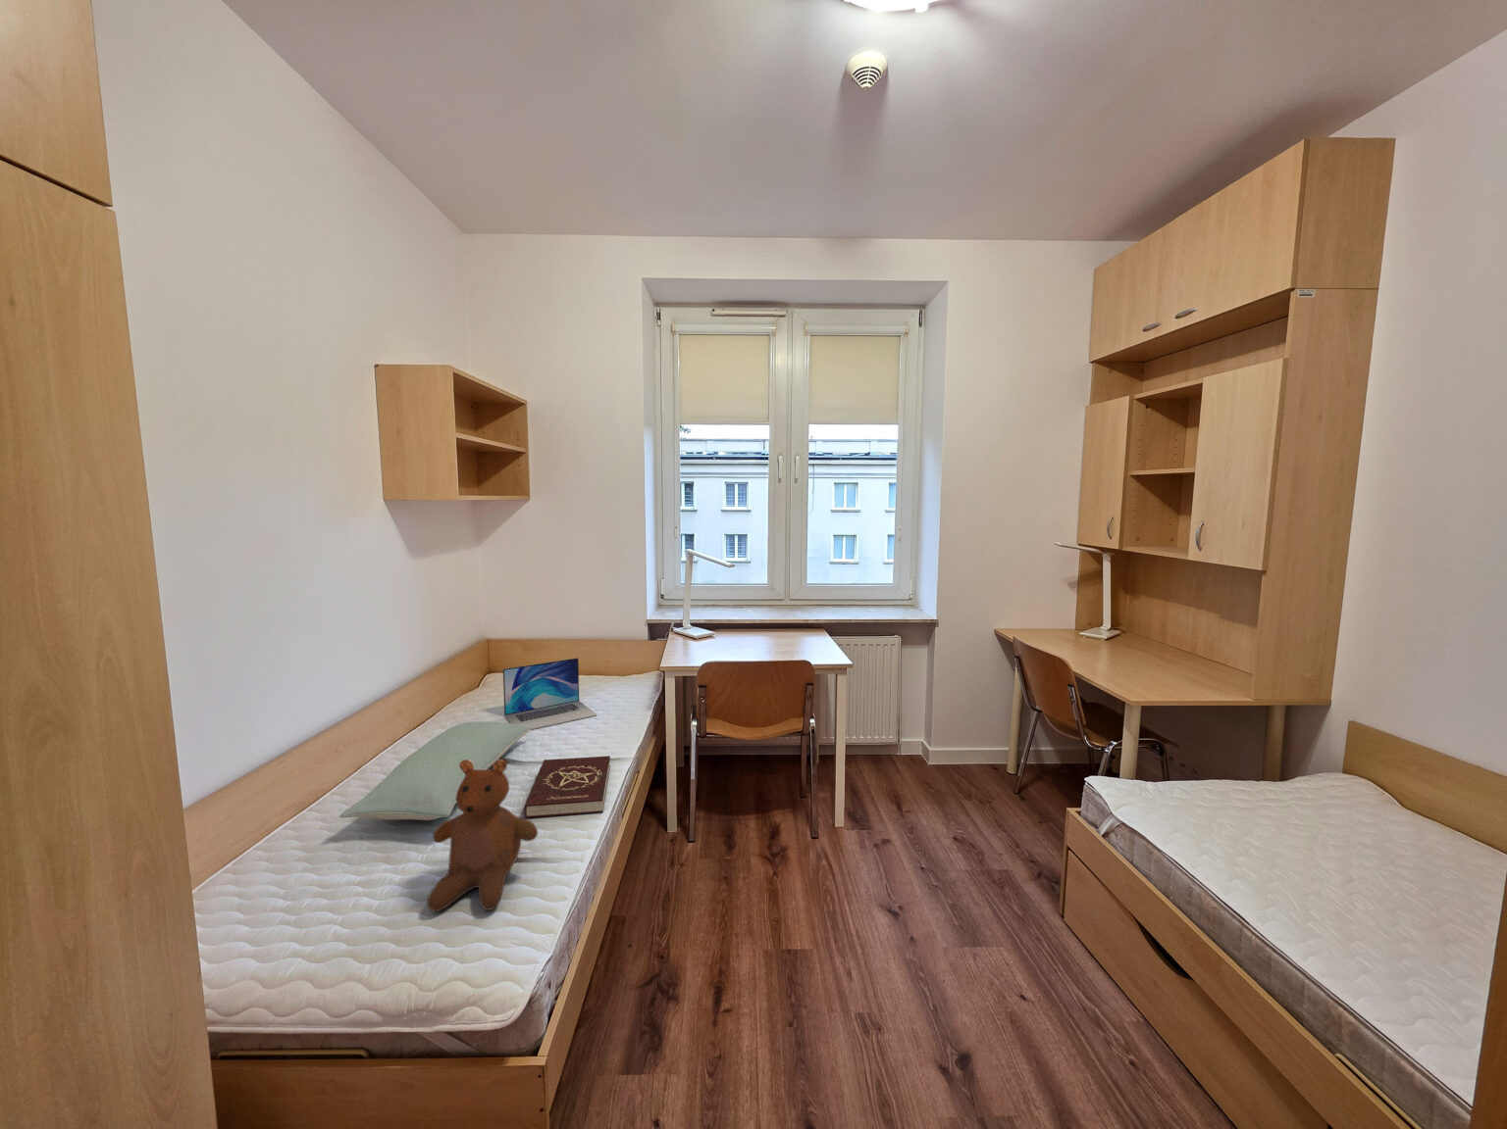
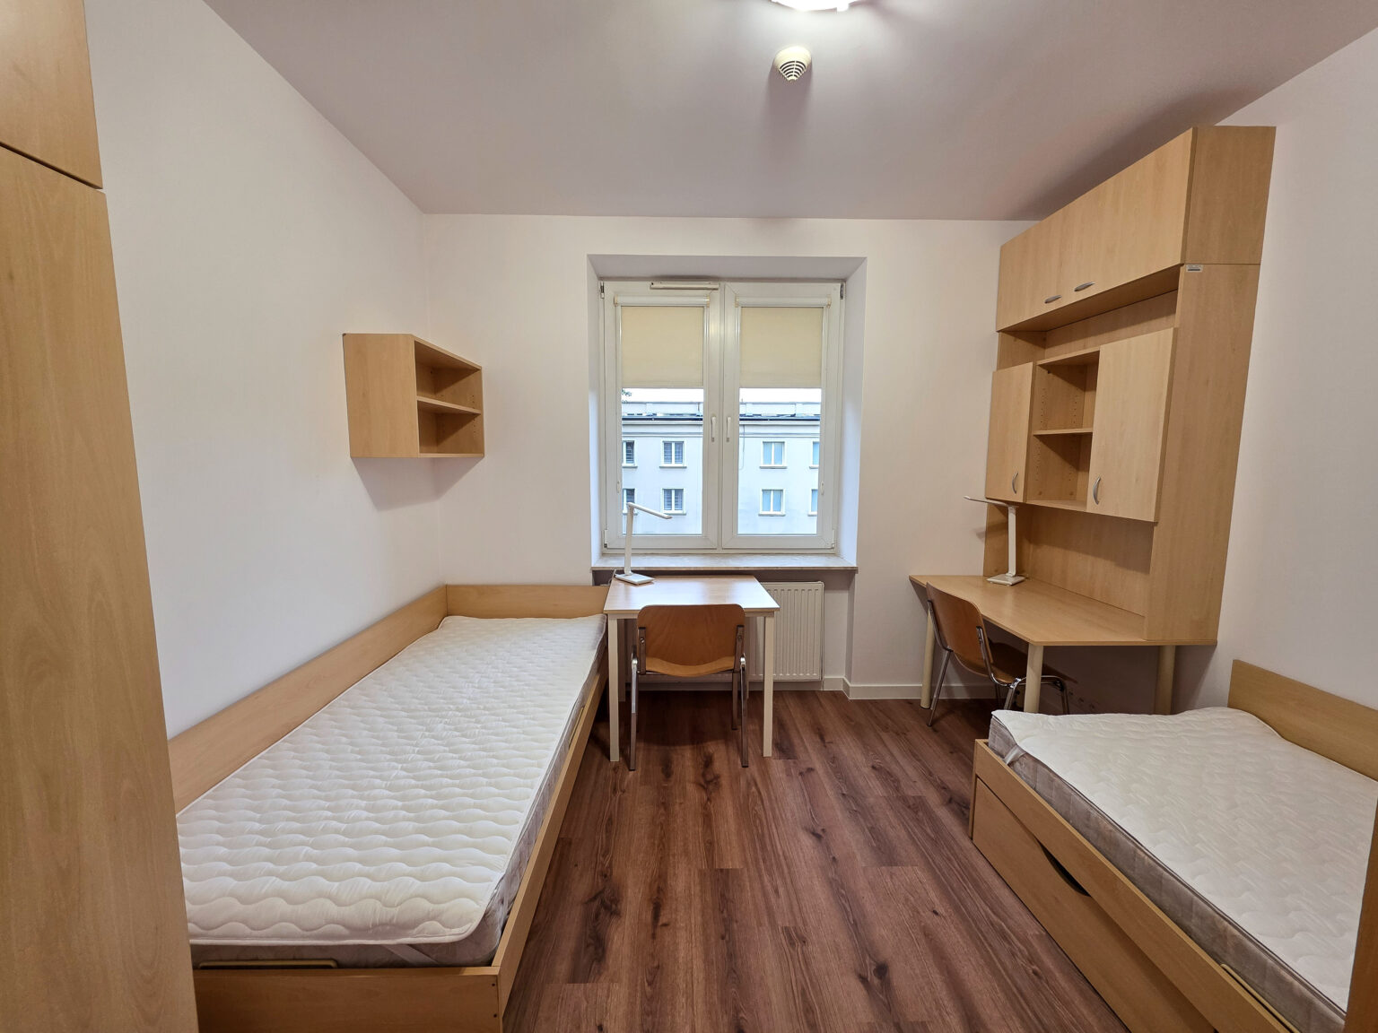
- laptop (549, 691)
- pillow (452, 765)
- teddy bear (477, 828)
- book (570, 784)
